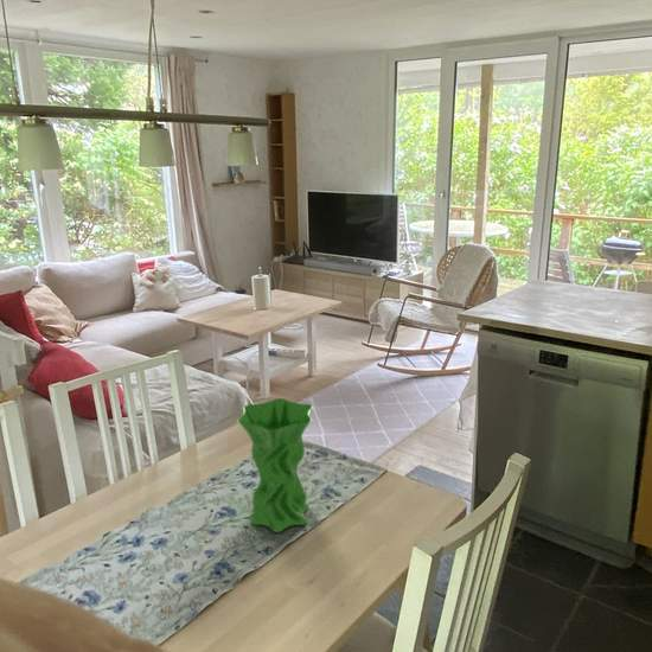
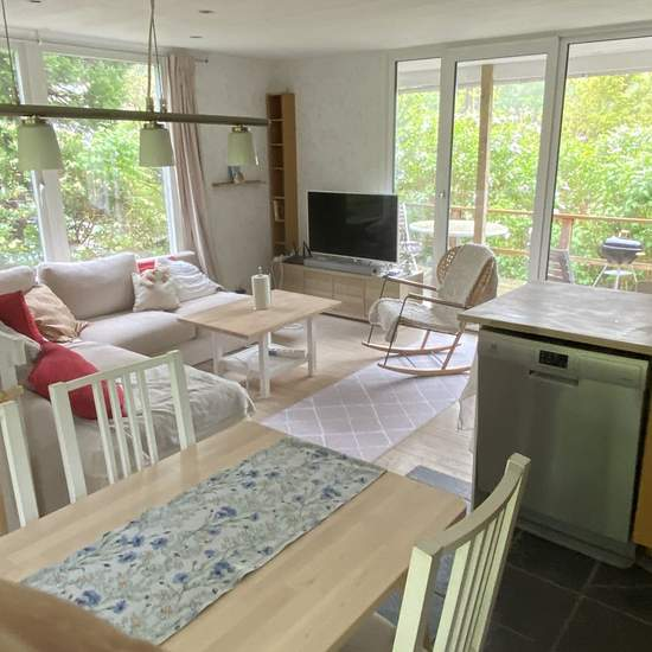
- vase (277, 465)
